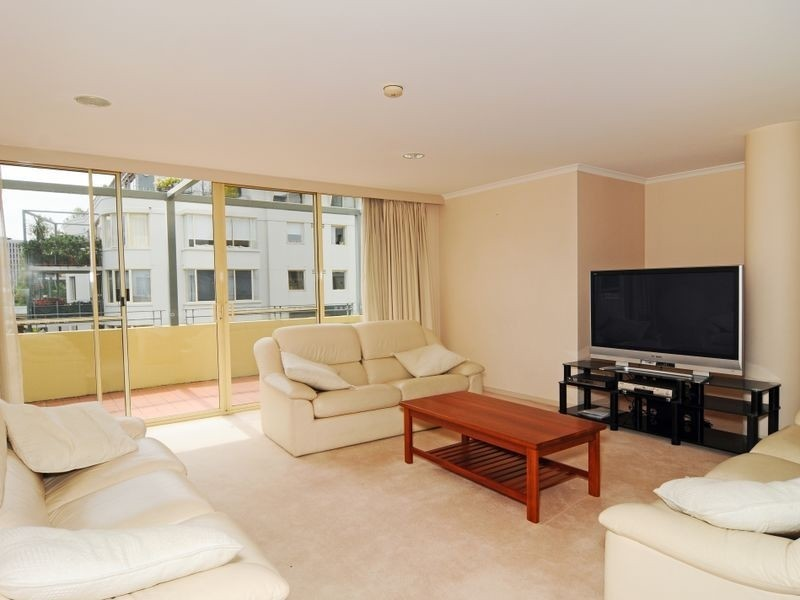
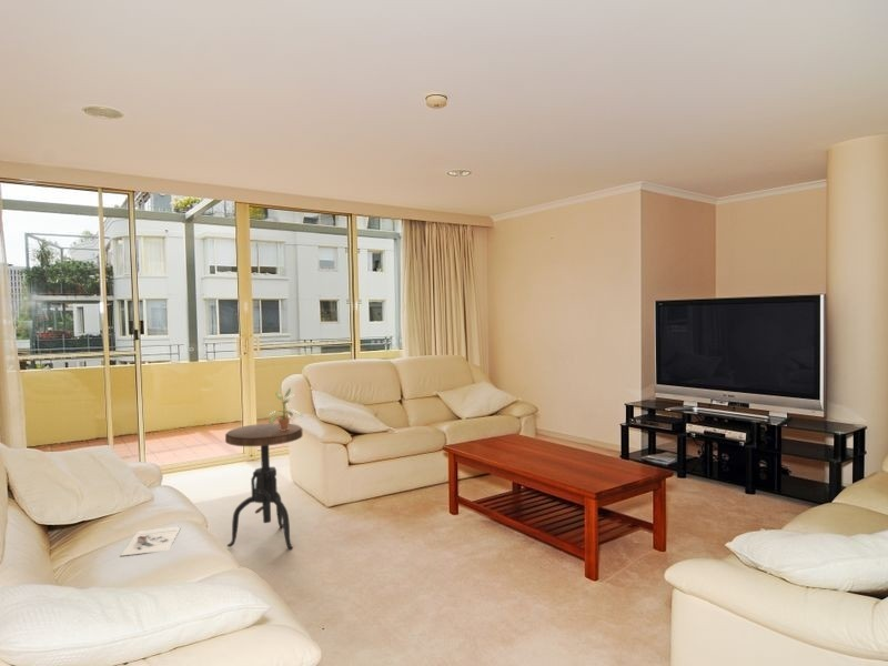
+ potted plant (283, 408)
+ side table (266, 484)
+ architectural model (152, 537)
